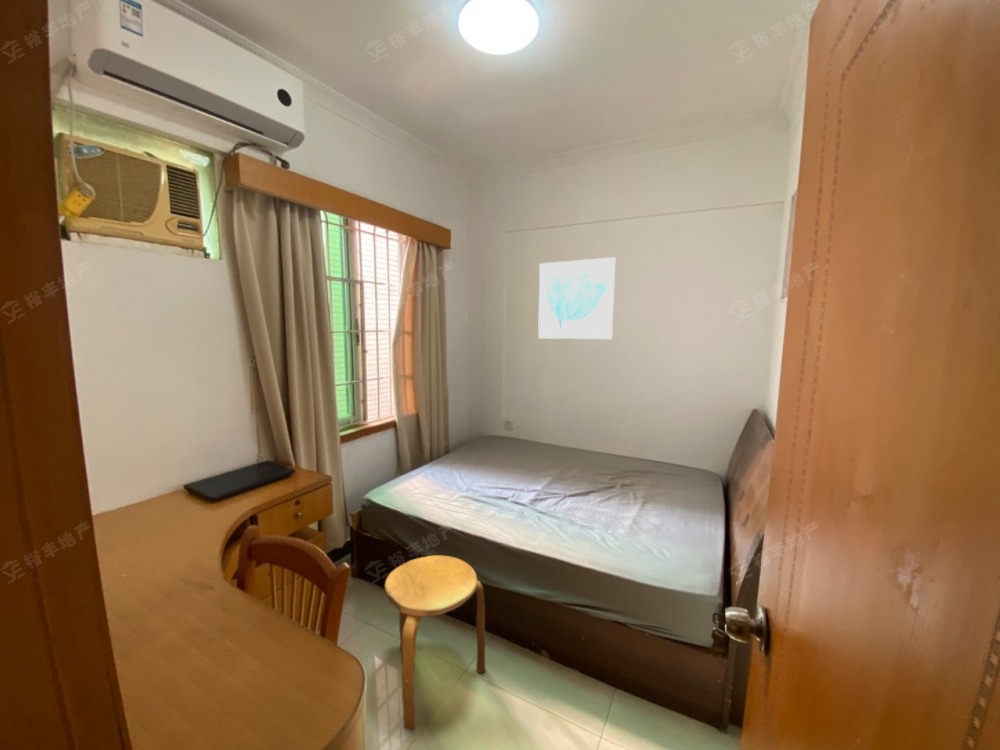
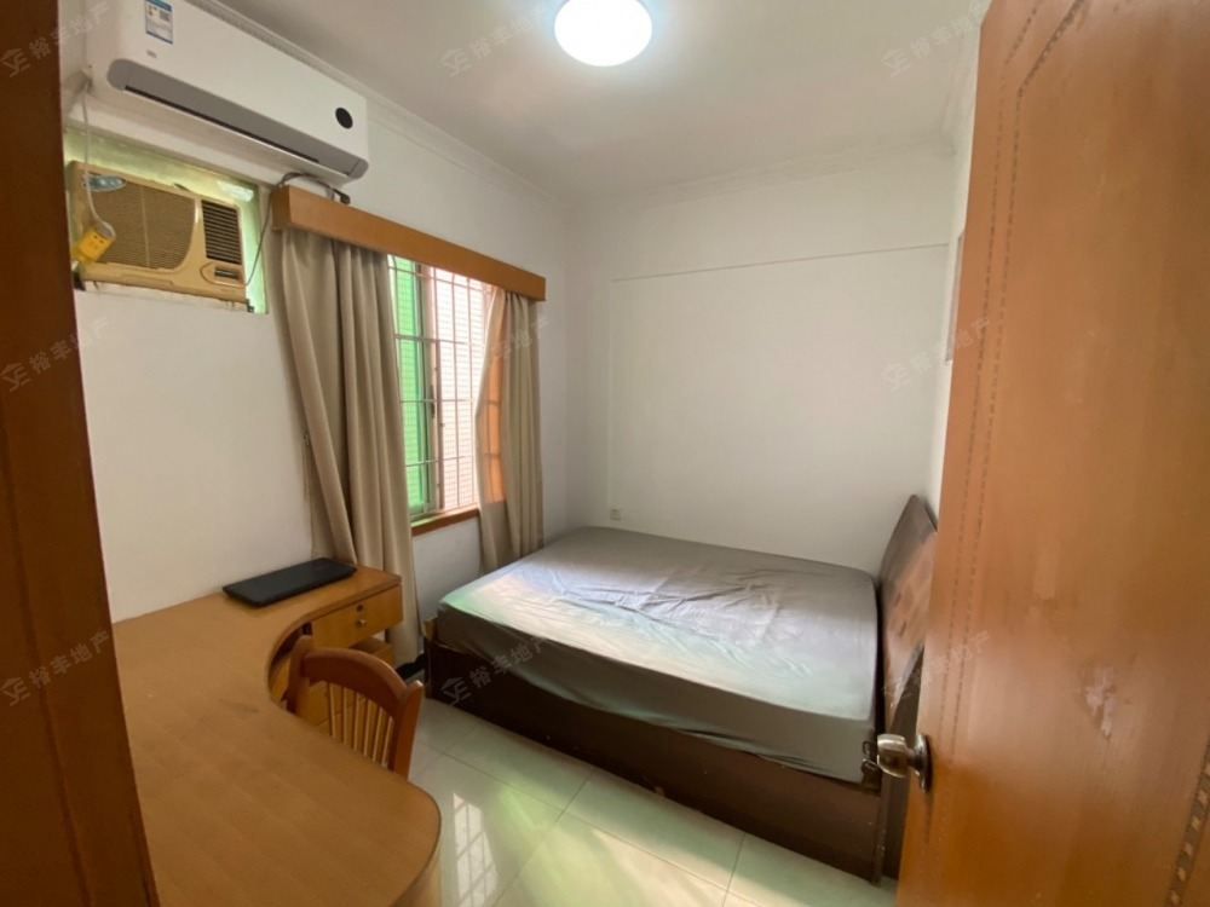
- stool (418, 628)
- wall art (574, 300)
